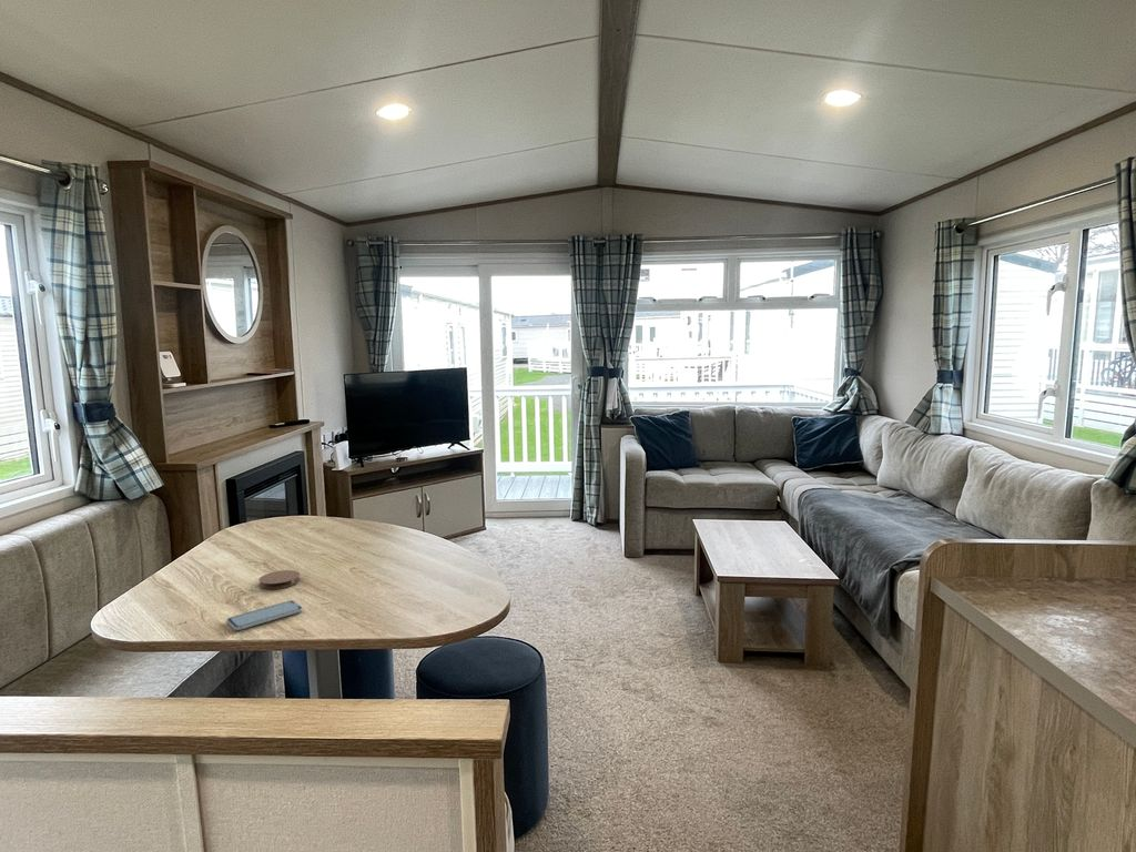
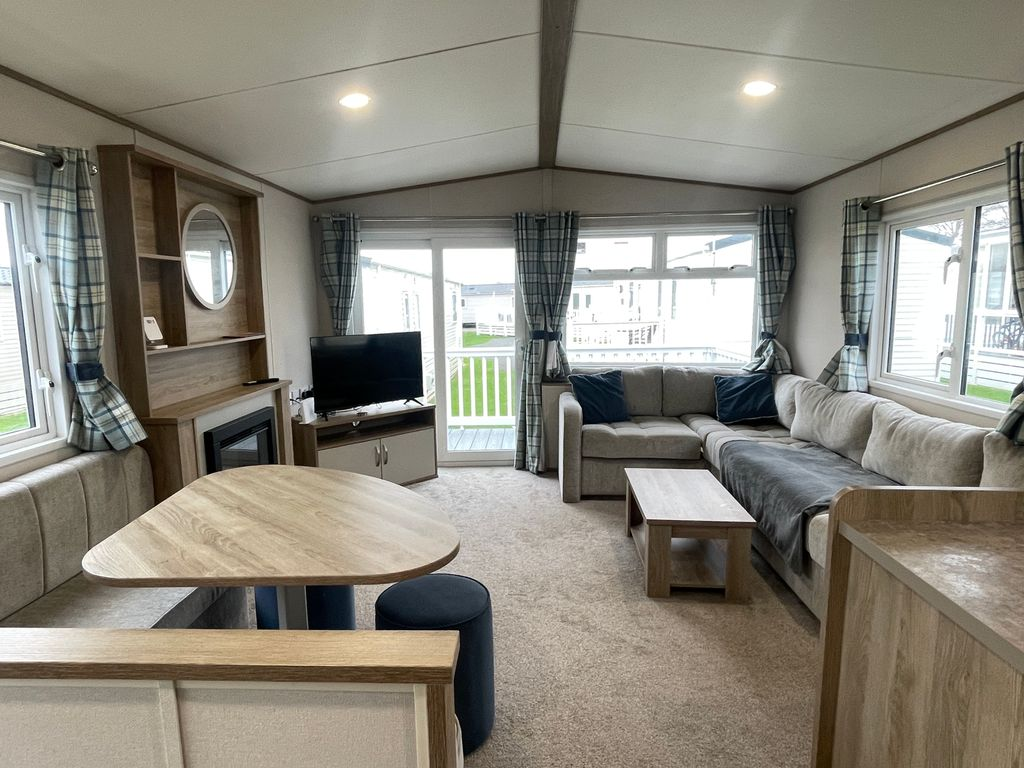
- coaster (280, 579)
- smartphone (265, 615)
